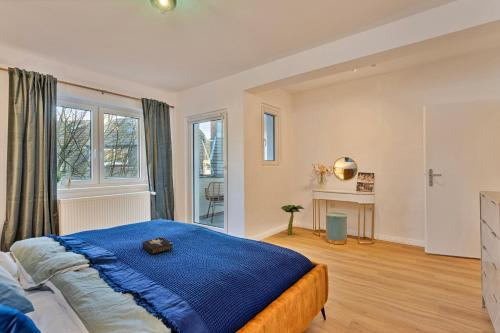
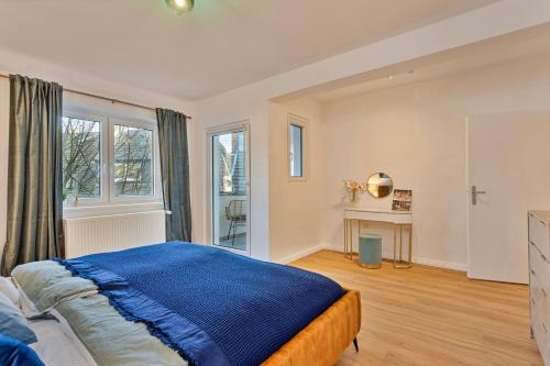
- palm tree (292, 219)
- hardback book (157, 244)
